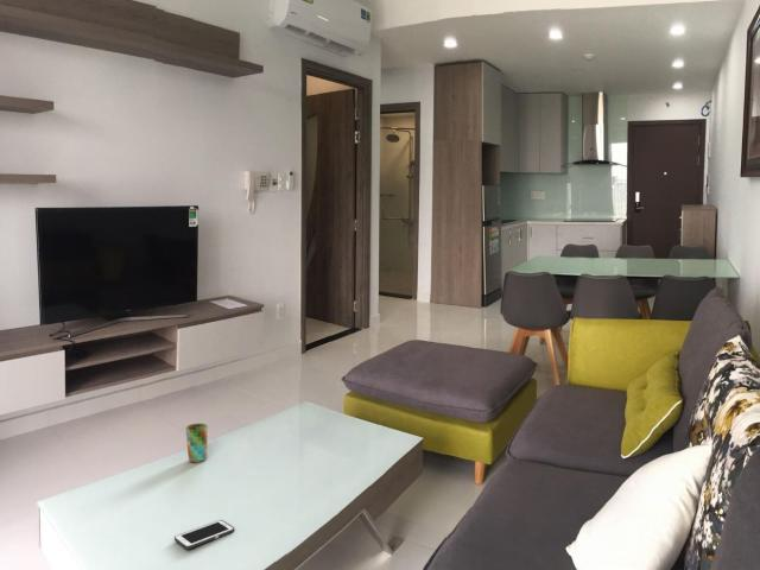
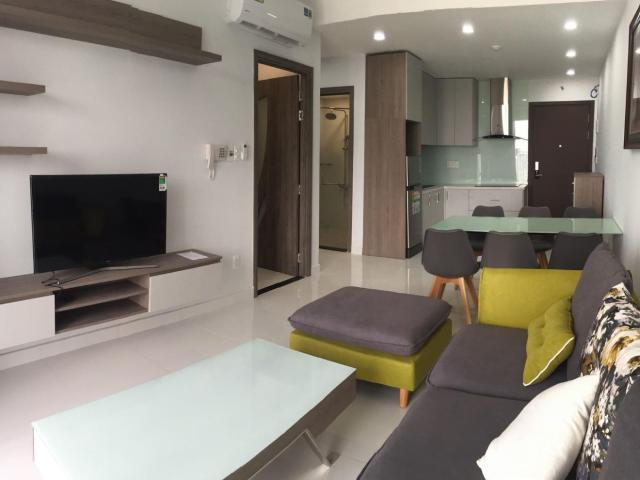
- cell phone (204, 533)
- cup (197, 443)
